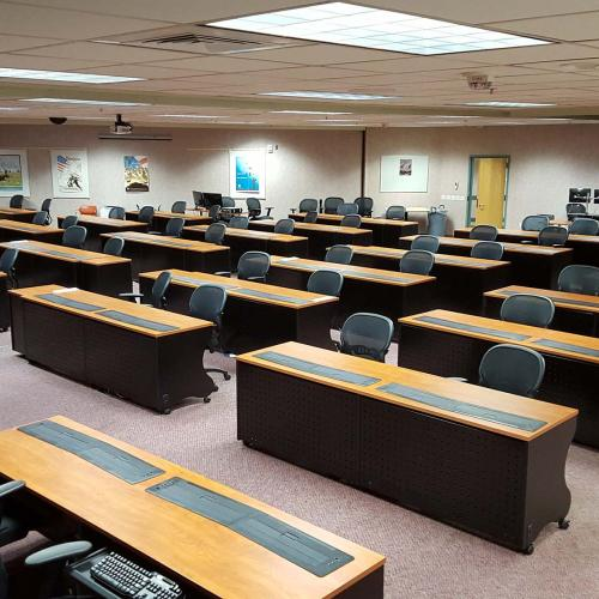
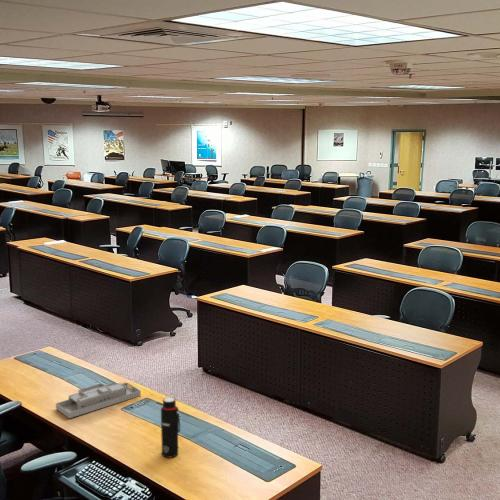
+ water bottle (171, 427)
+ desk organizer (99, 395)
